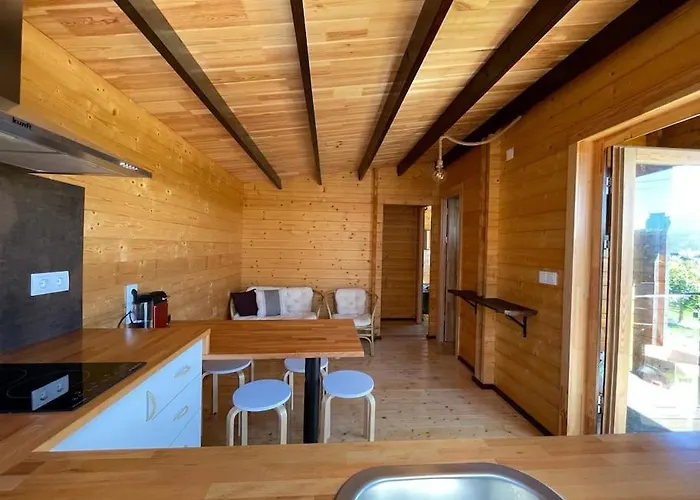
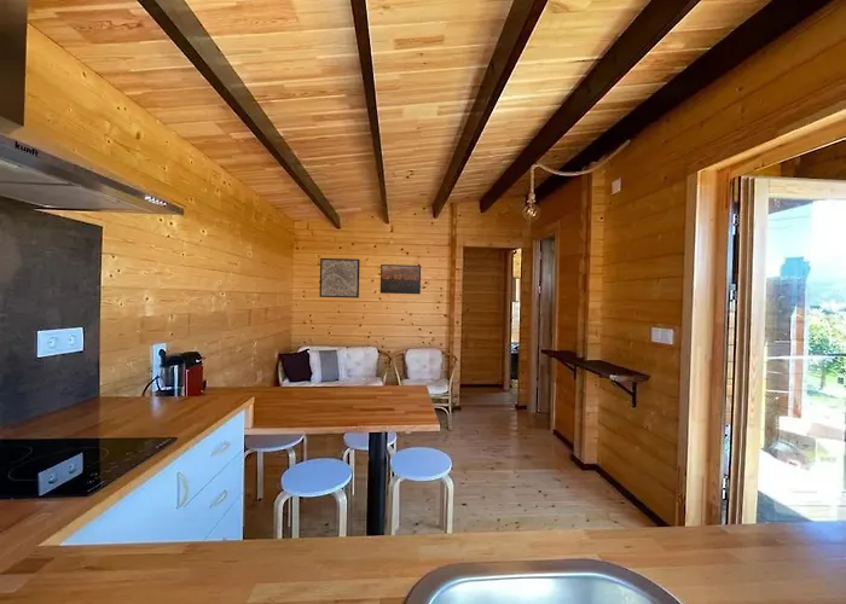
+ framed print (400, 279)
+ wall art (340, 278)
